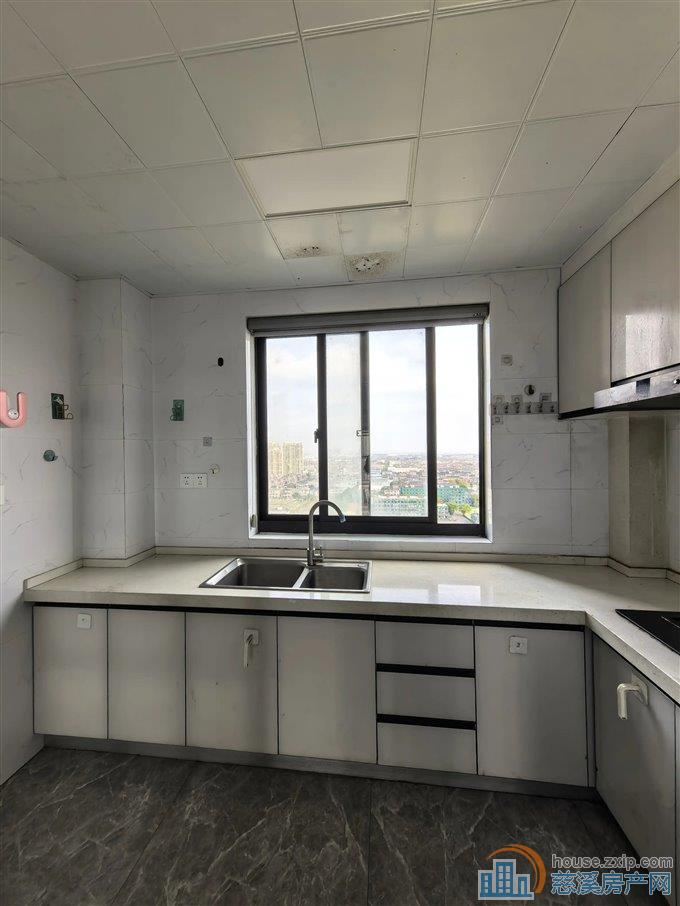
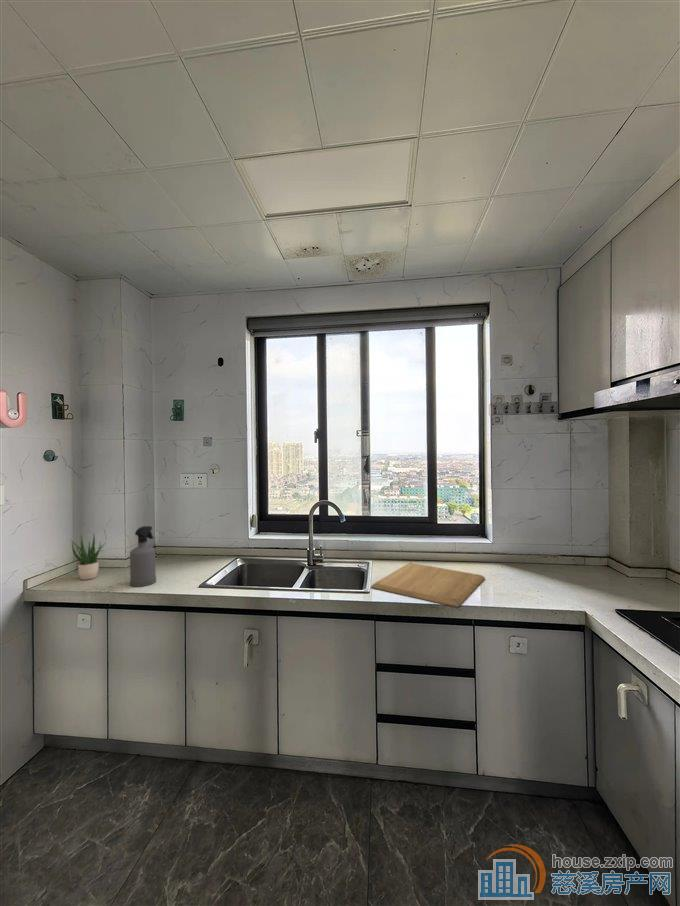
+ chopping board (429, 580)
+ potted plant (86, 554)
+ spray bottle (143, 554)
